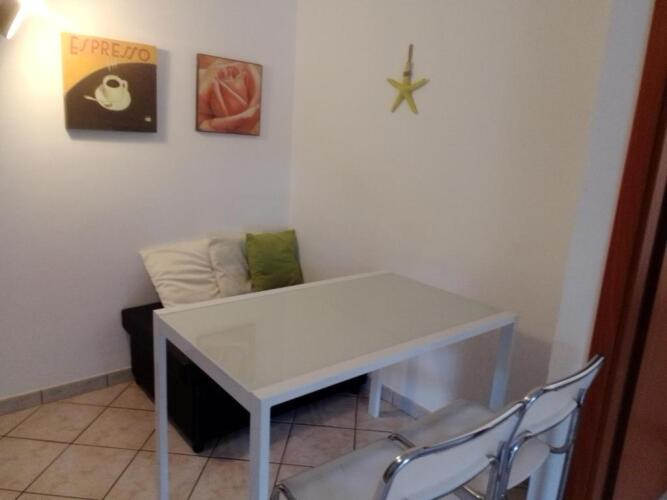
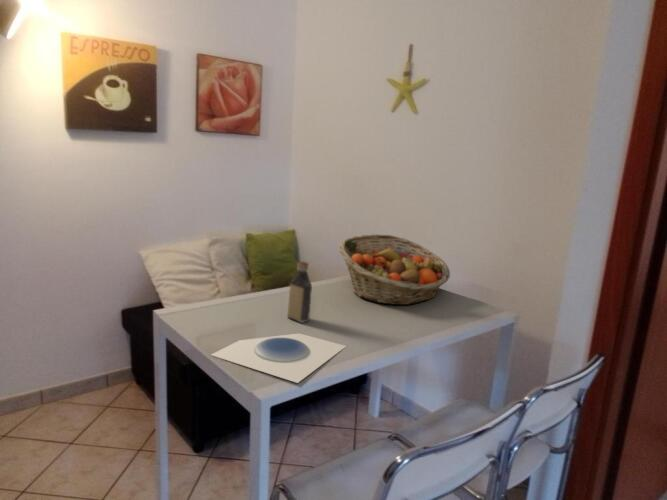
+ fruit basket (394, 267)
+ bottle (300, 290)
+ plate (281, 347)
